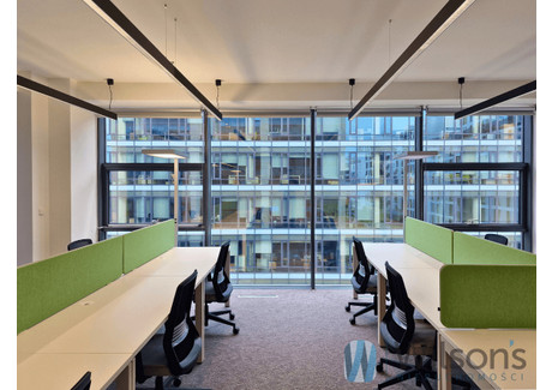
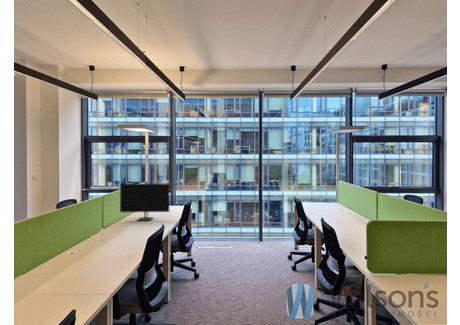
+ computer monitor (153, 201)
